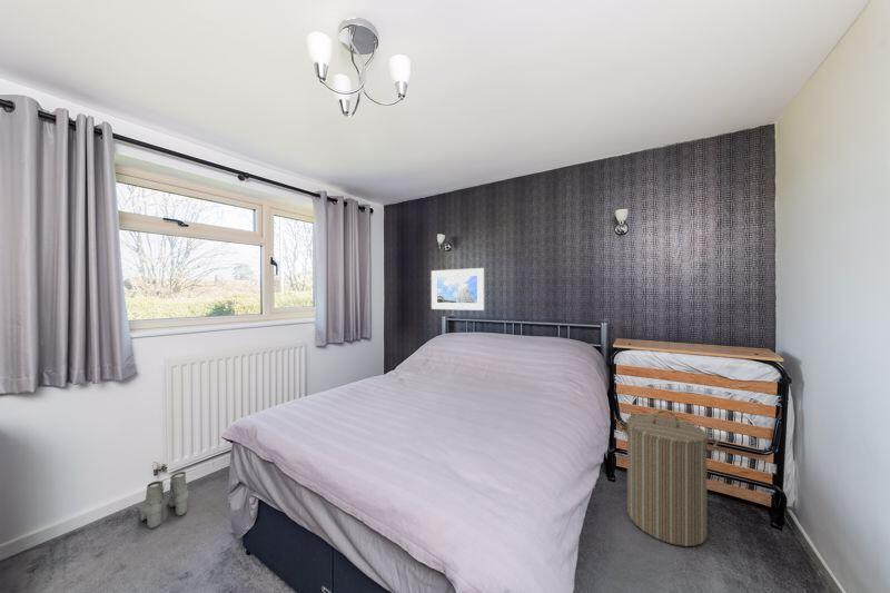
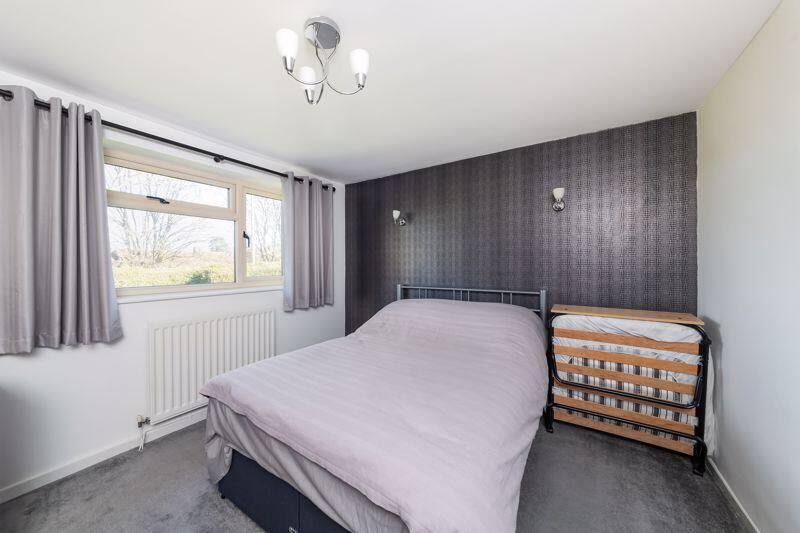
- boots (162, 493)
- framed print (456, 289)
- laundry hamper (664, 466)
